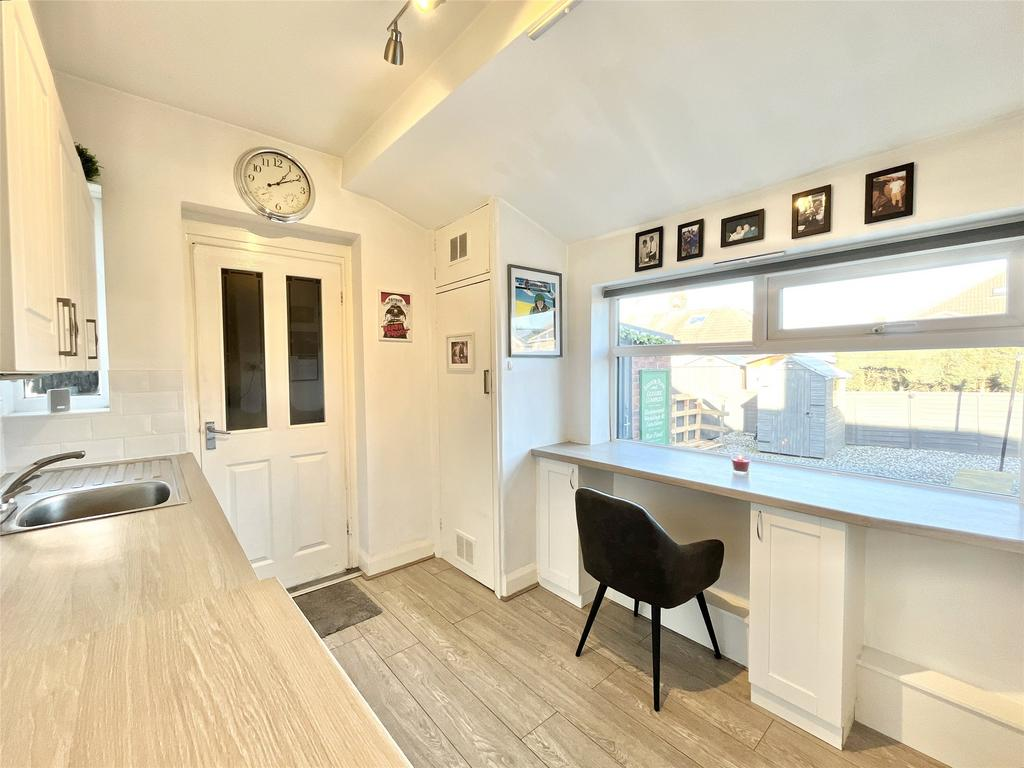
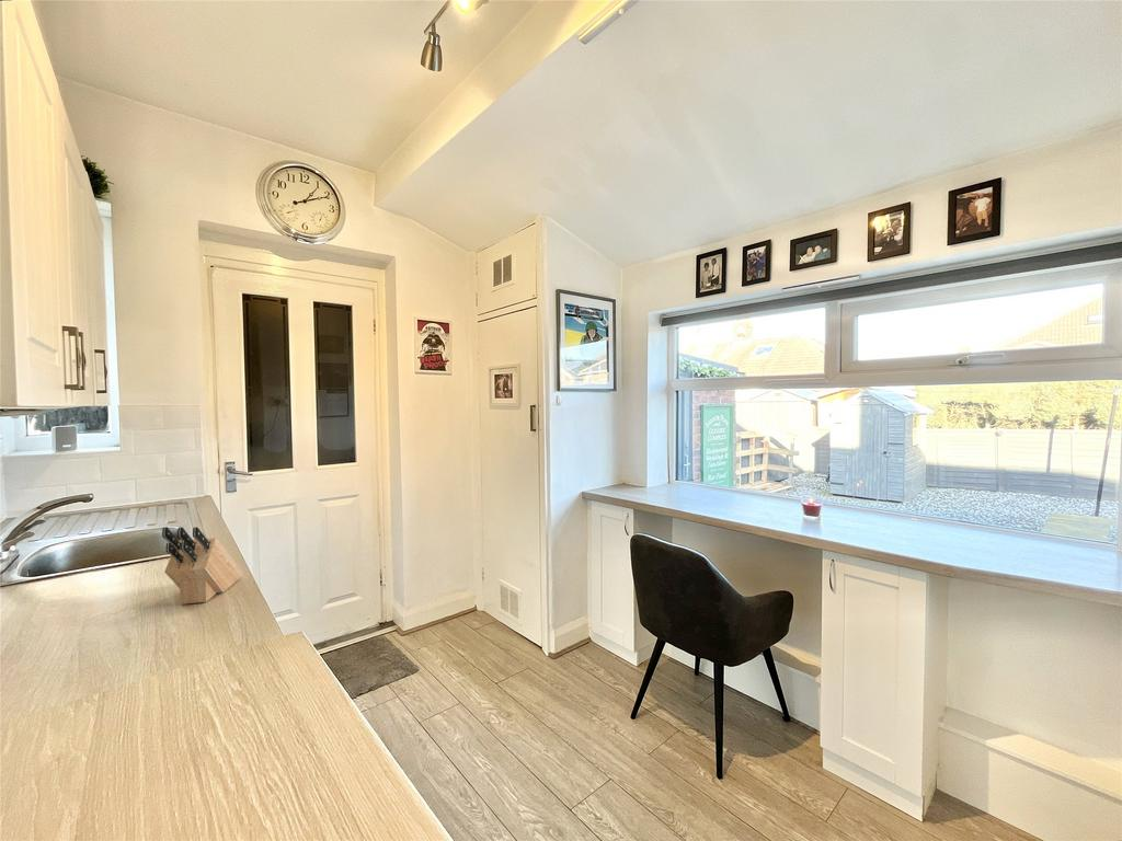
+ knife block (203, 555)
